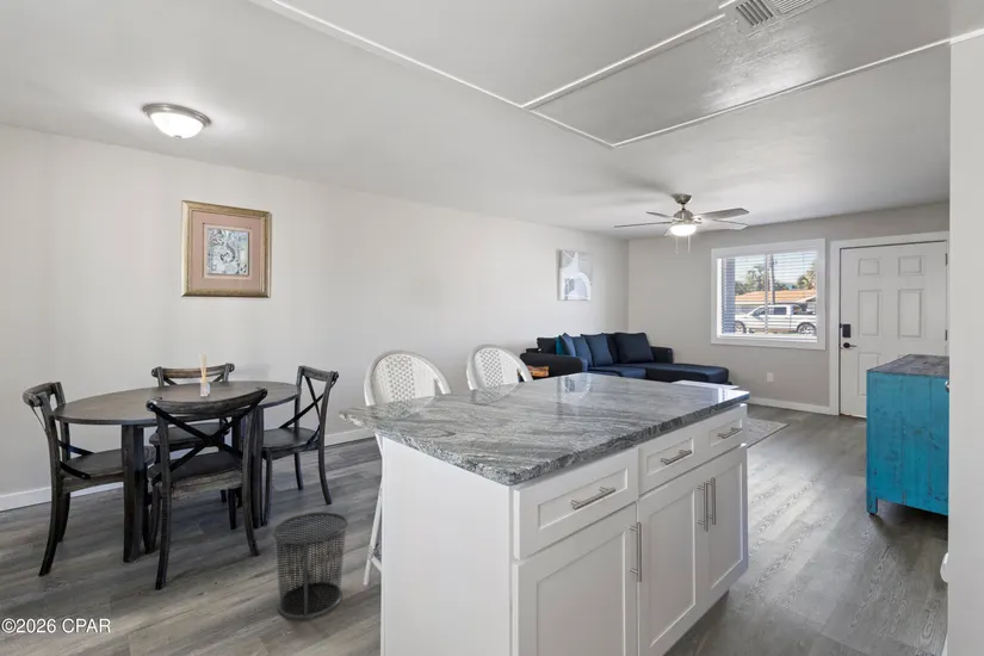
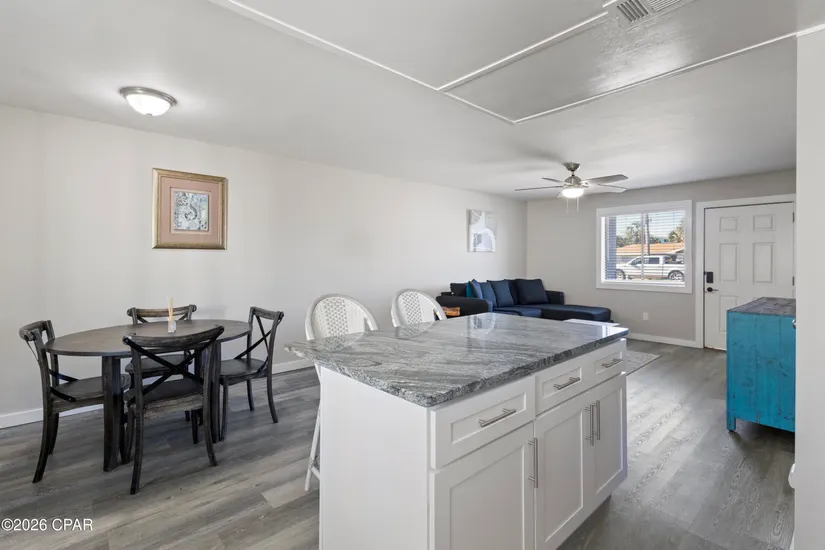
- waste bin (310, 563)
